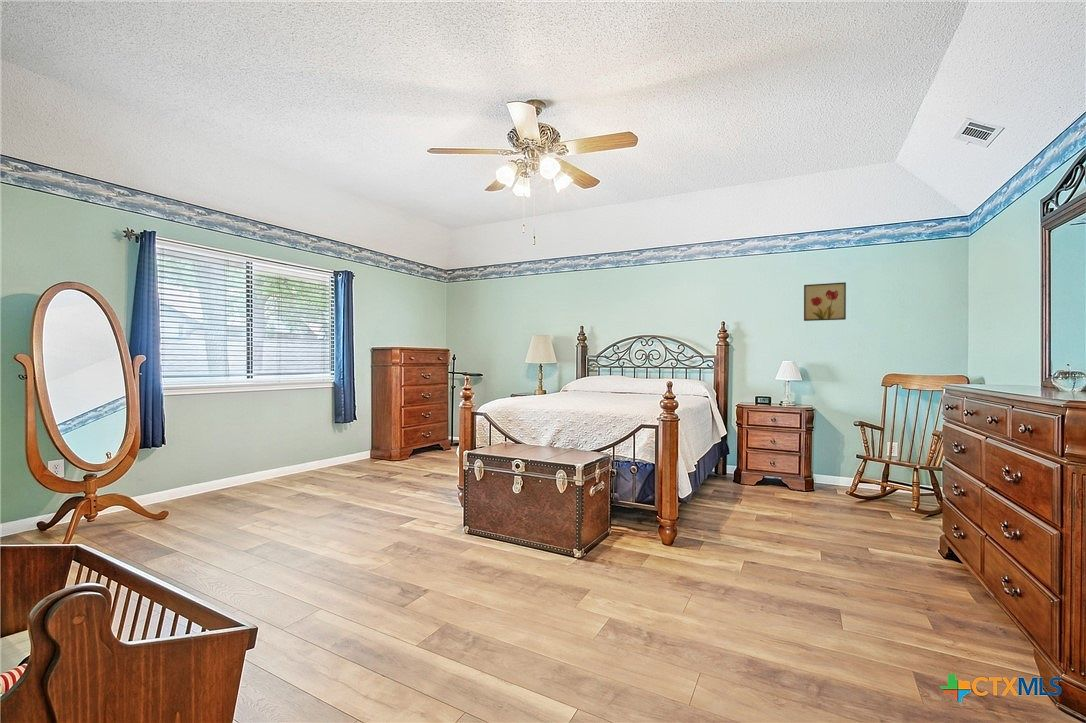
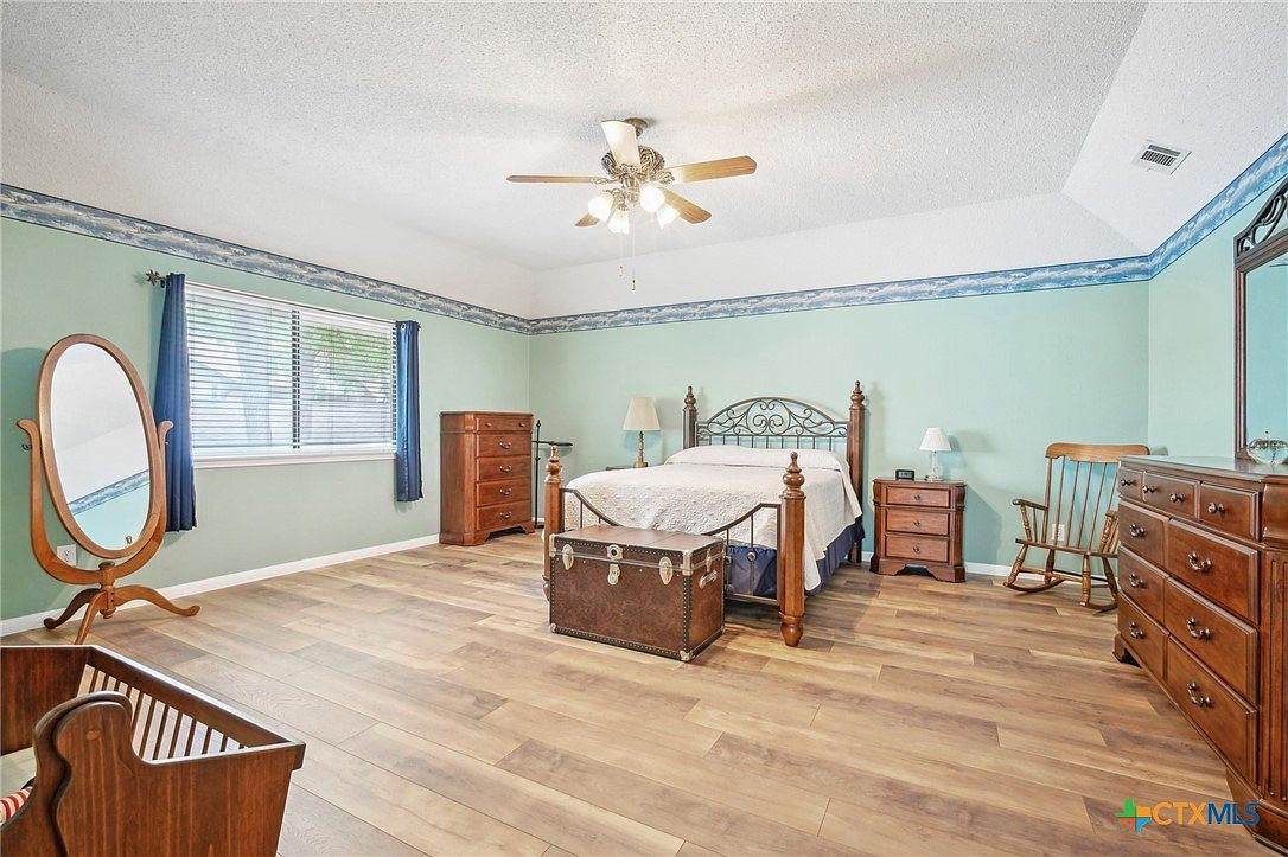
- wall art (824, 302)
